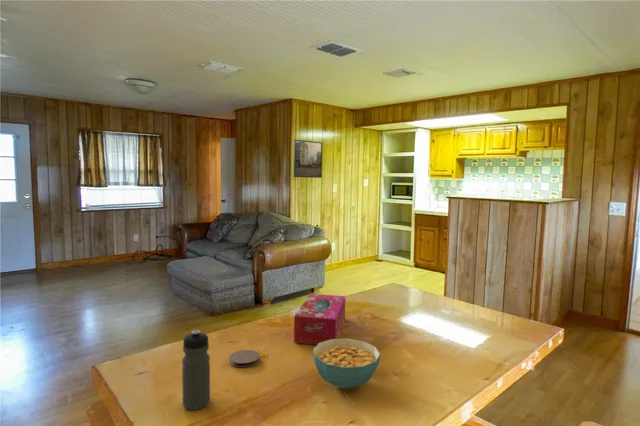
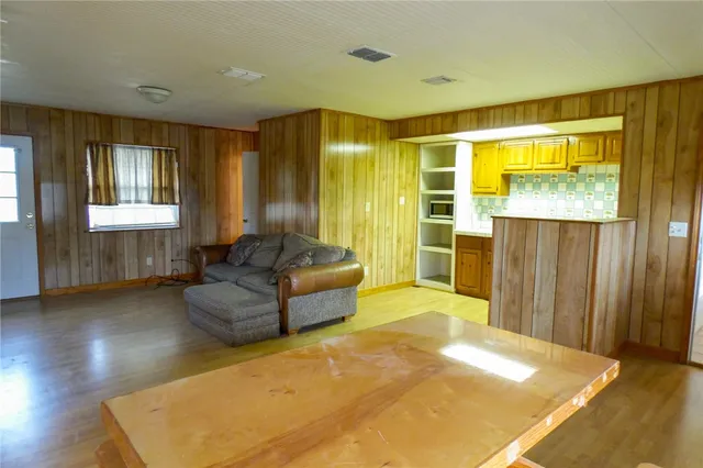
- water bottle (196, 367)
- cereal bowl (345, 367)
- coaster (244, 358)
- tissue box (321, 317)
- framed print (308, 159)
